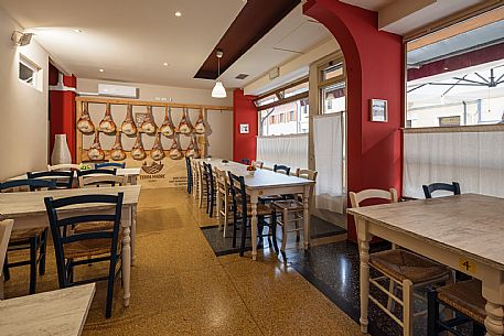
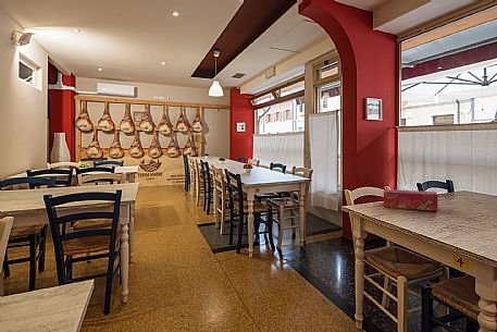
+ tissue box (409, 199)
